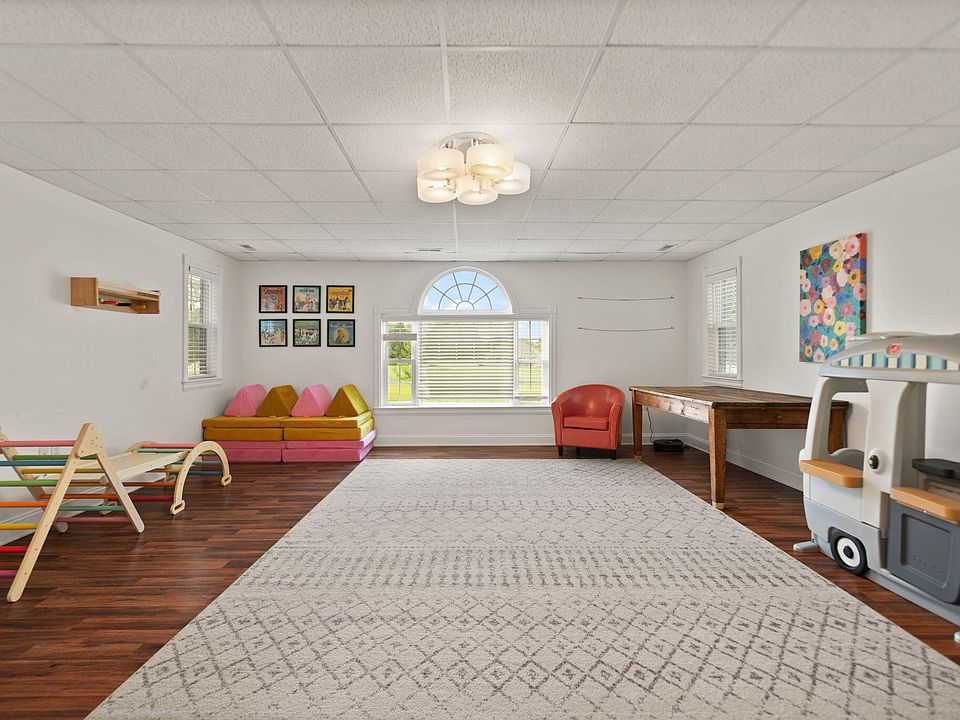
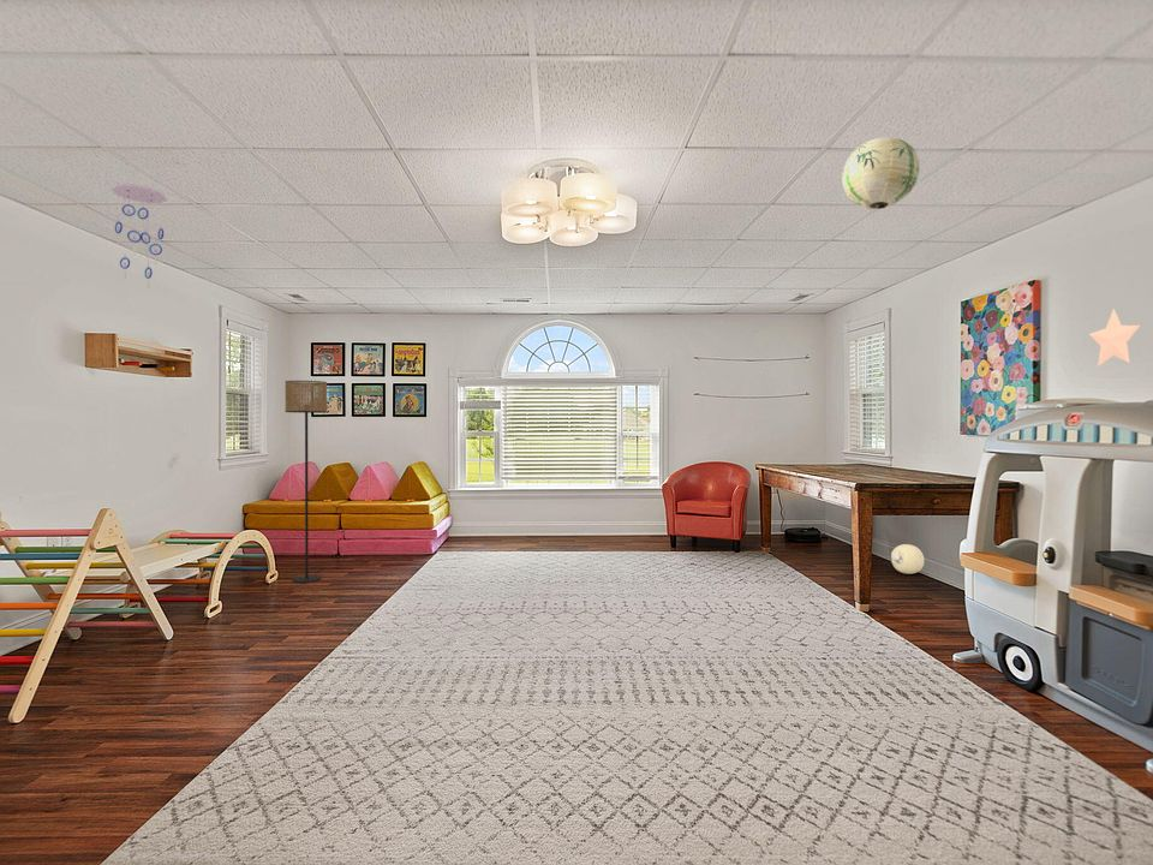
+ ball (907, 559)
+ paper lantern (879, 174)
+ decorative star (1113, 336)
+ floor lamp (306, 481)
+ ceiling mobile (139, 238)
